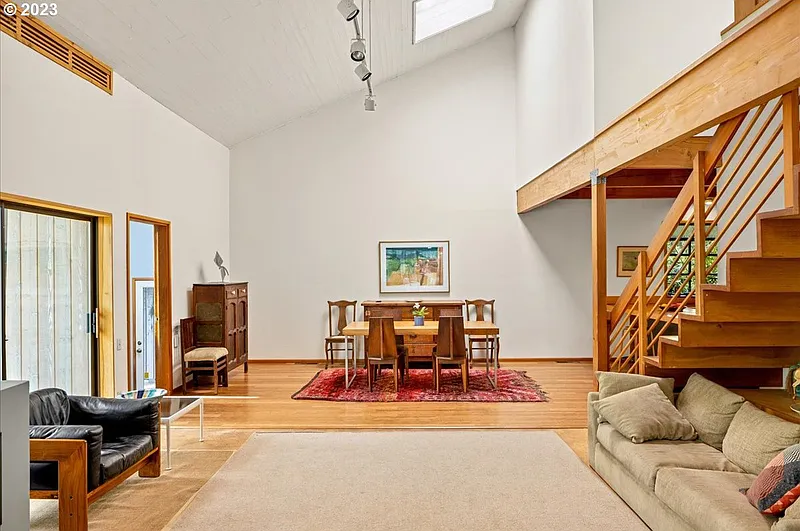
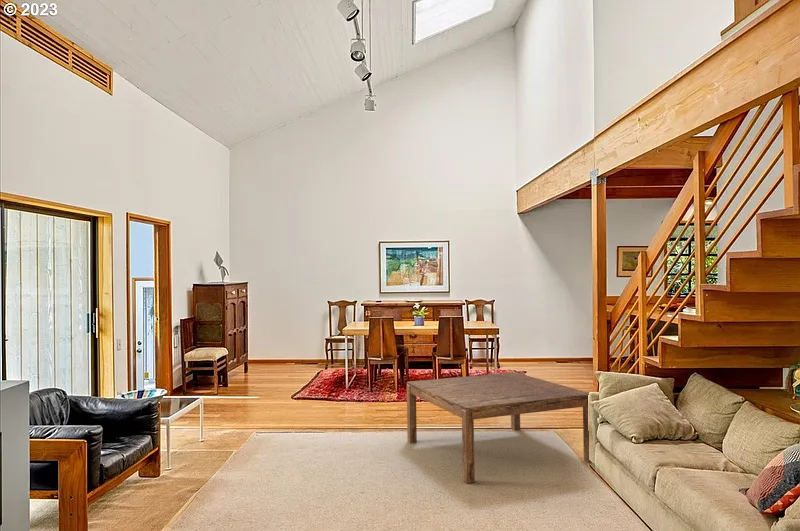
+ coffee table (494, 416)
